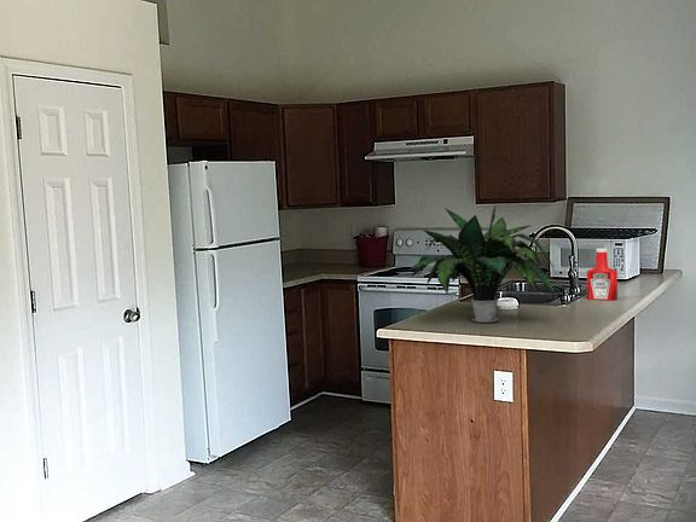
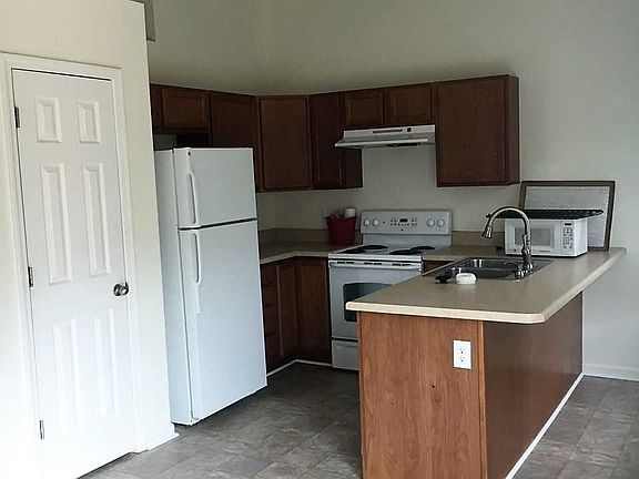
- soap bottle (602, 273)
- potted plant (481, 262)
